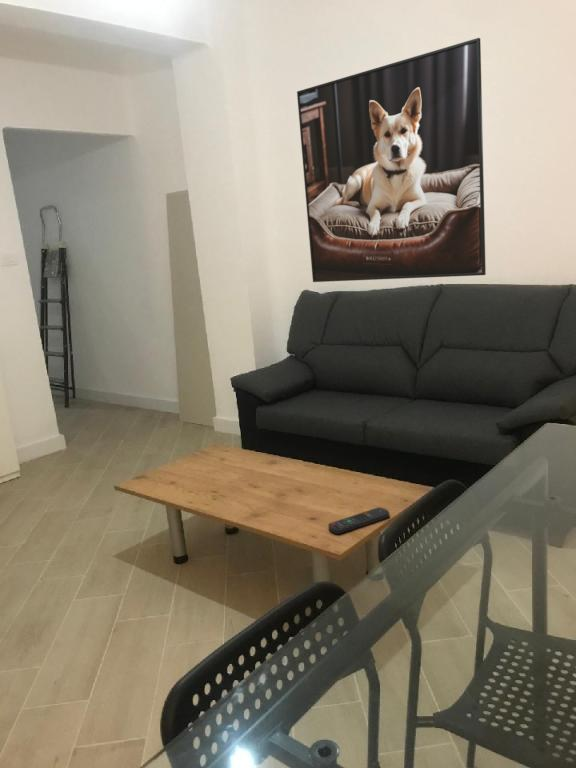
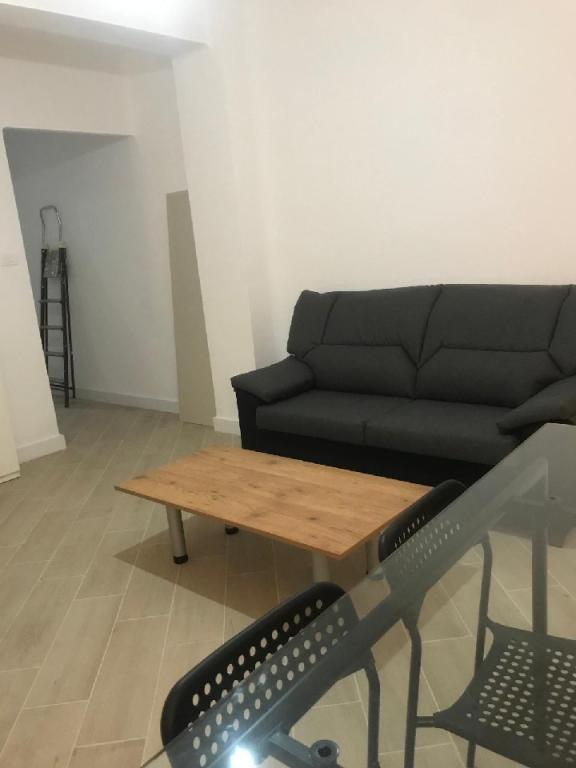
- remote control (359, 520)
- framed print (385, 177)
